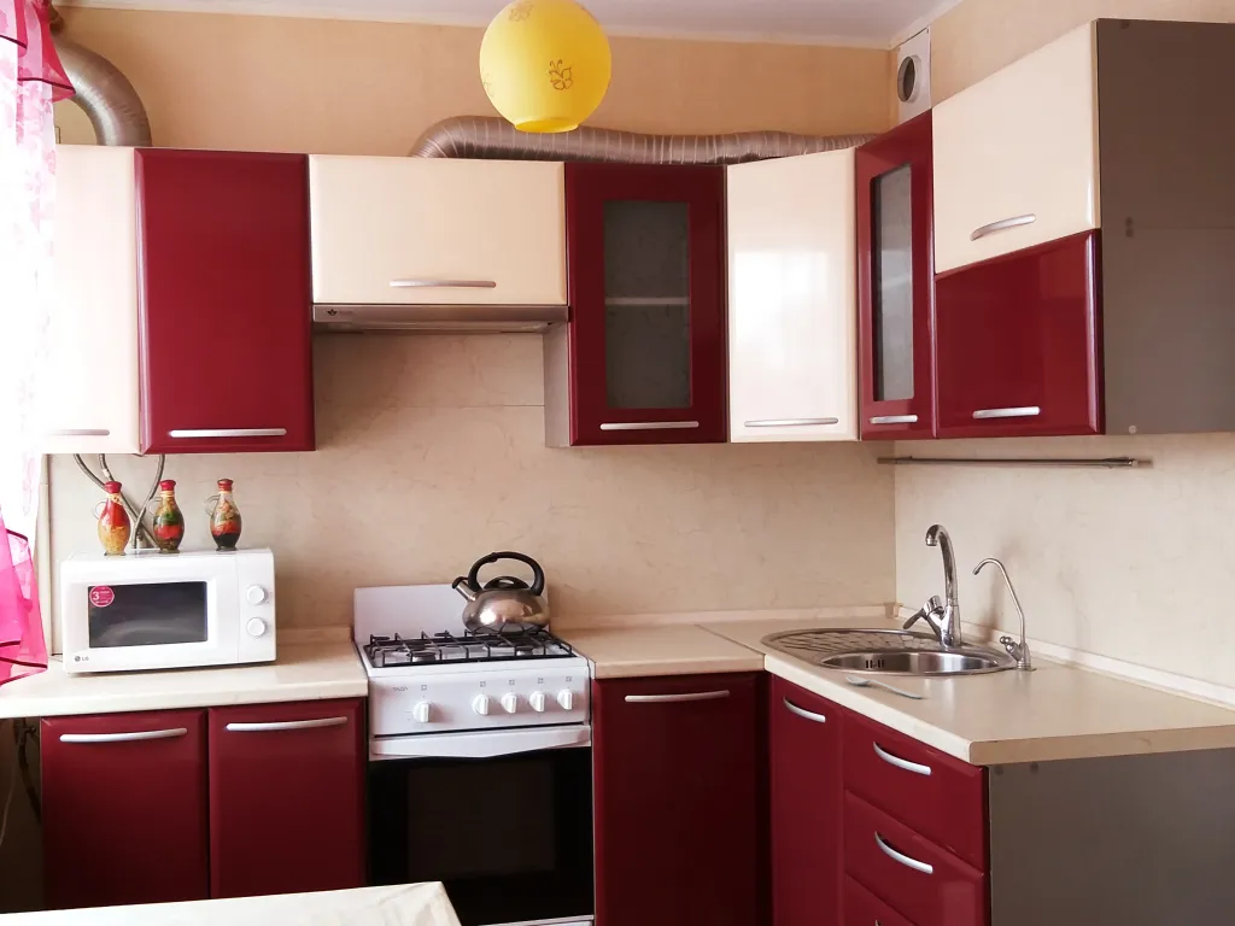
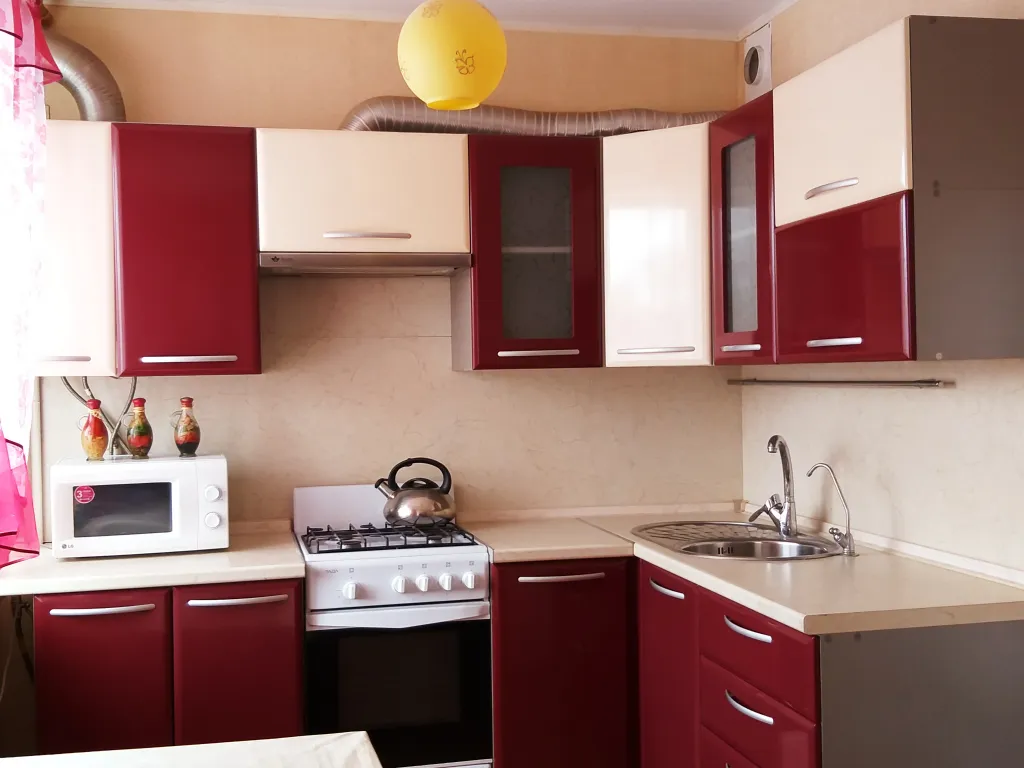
- spoon (884, 685)
